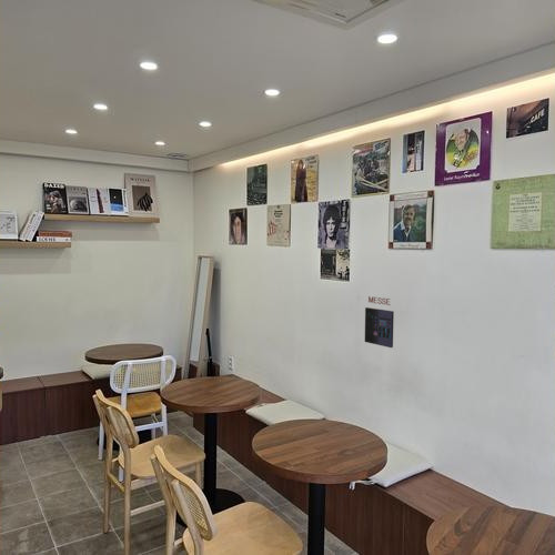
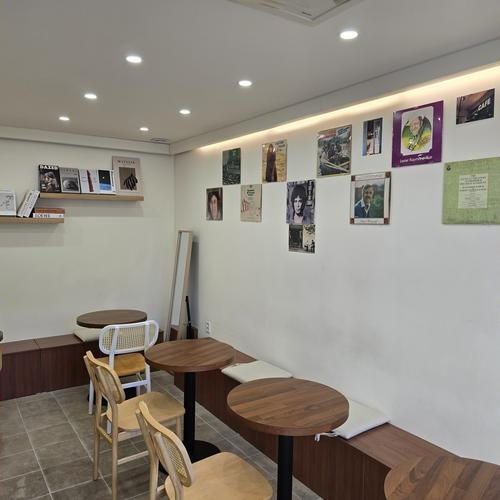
- album cover (379, 321)
